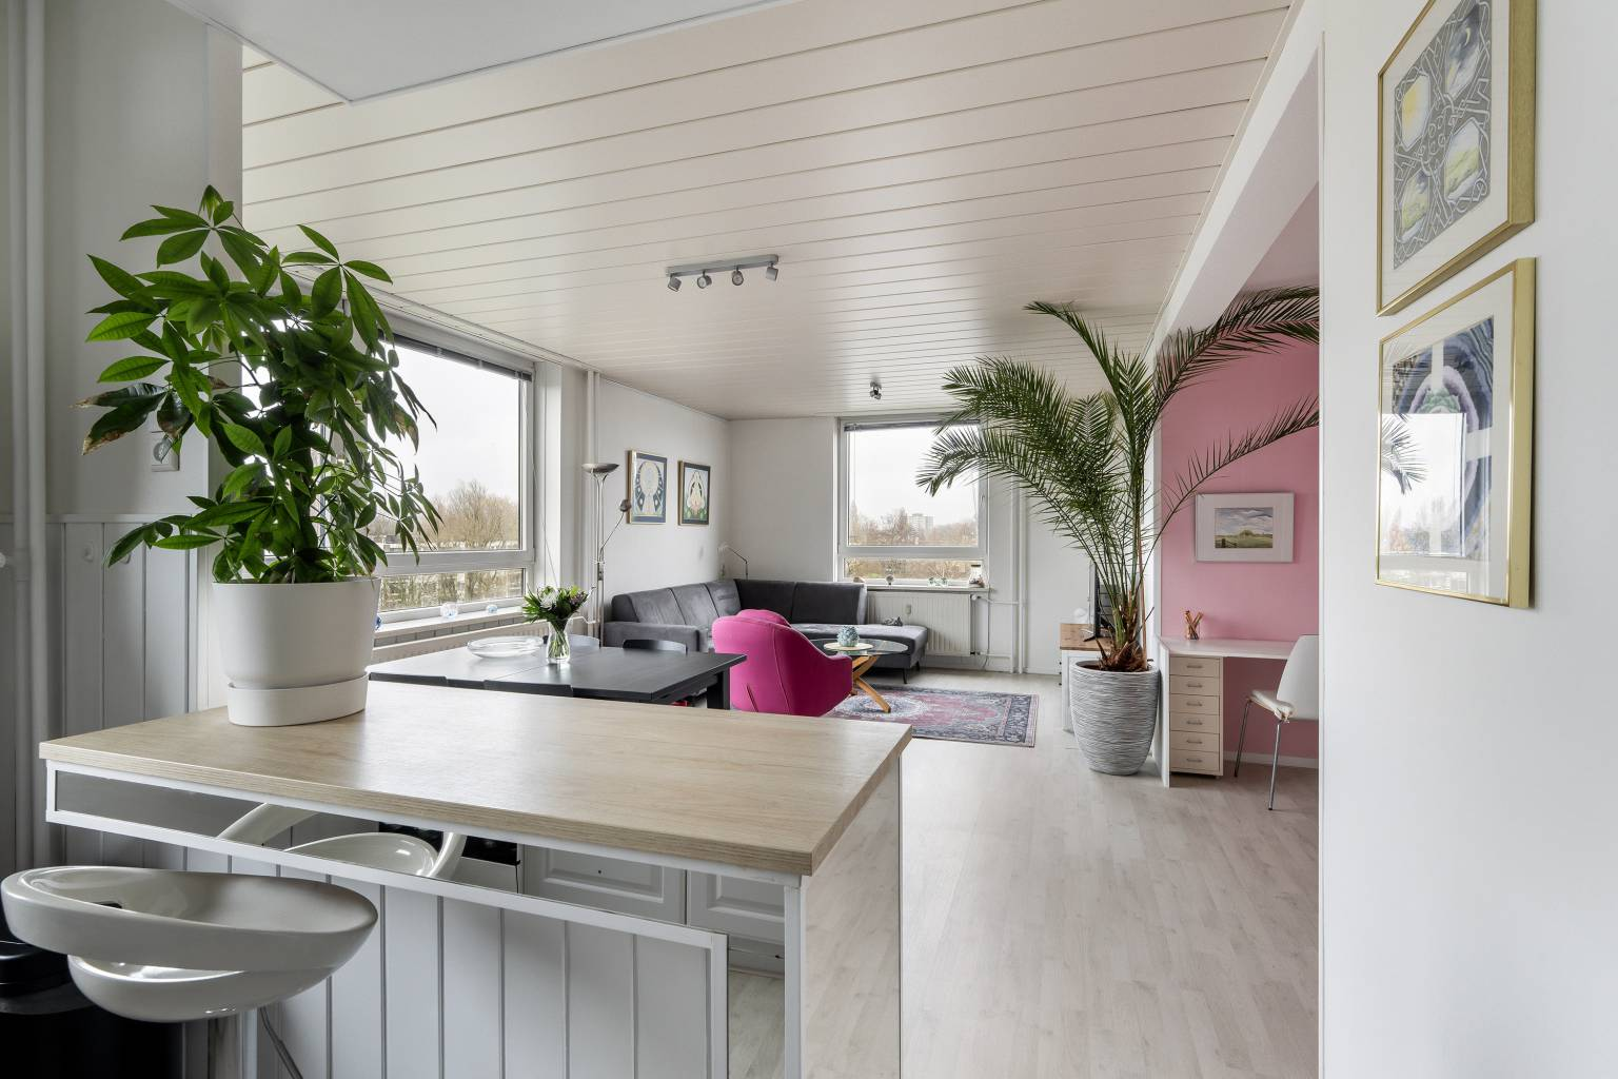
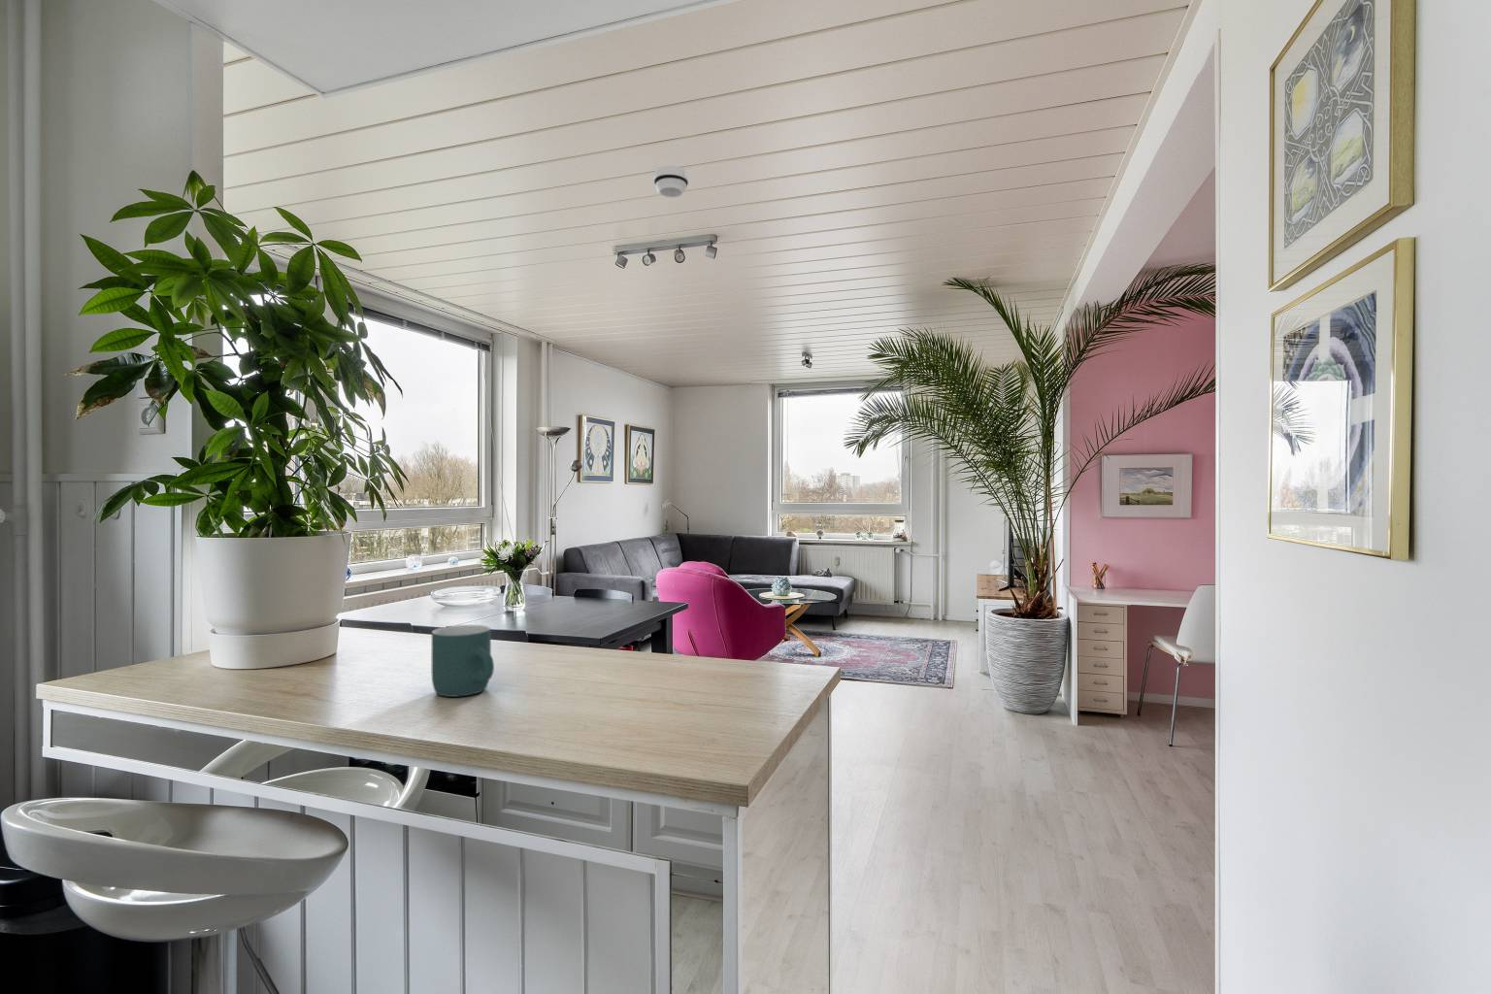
+ smoke detector (671, 182)
+ mug (470, 660)
